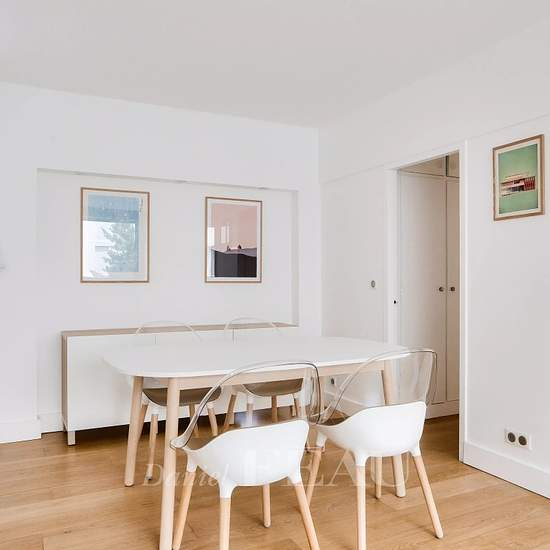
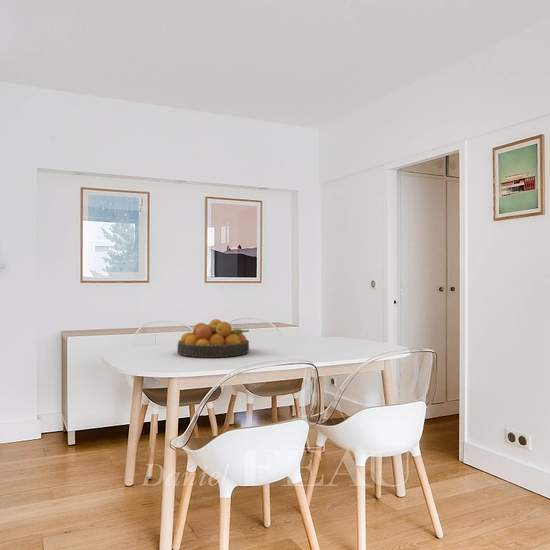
+ fruit bowl (213, 336)
